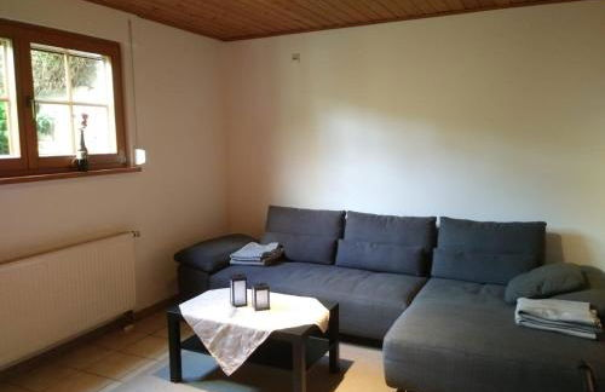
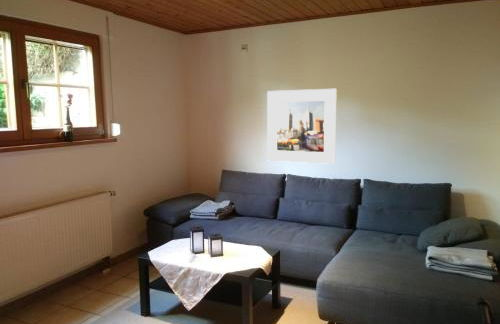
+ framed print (300, 126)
